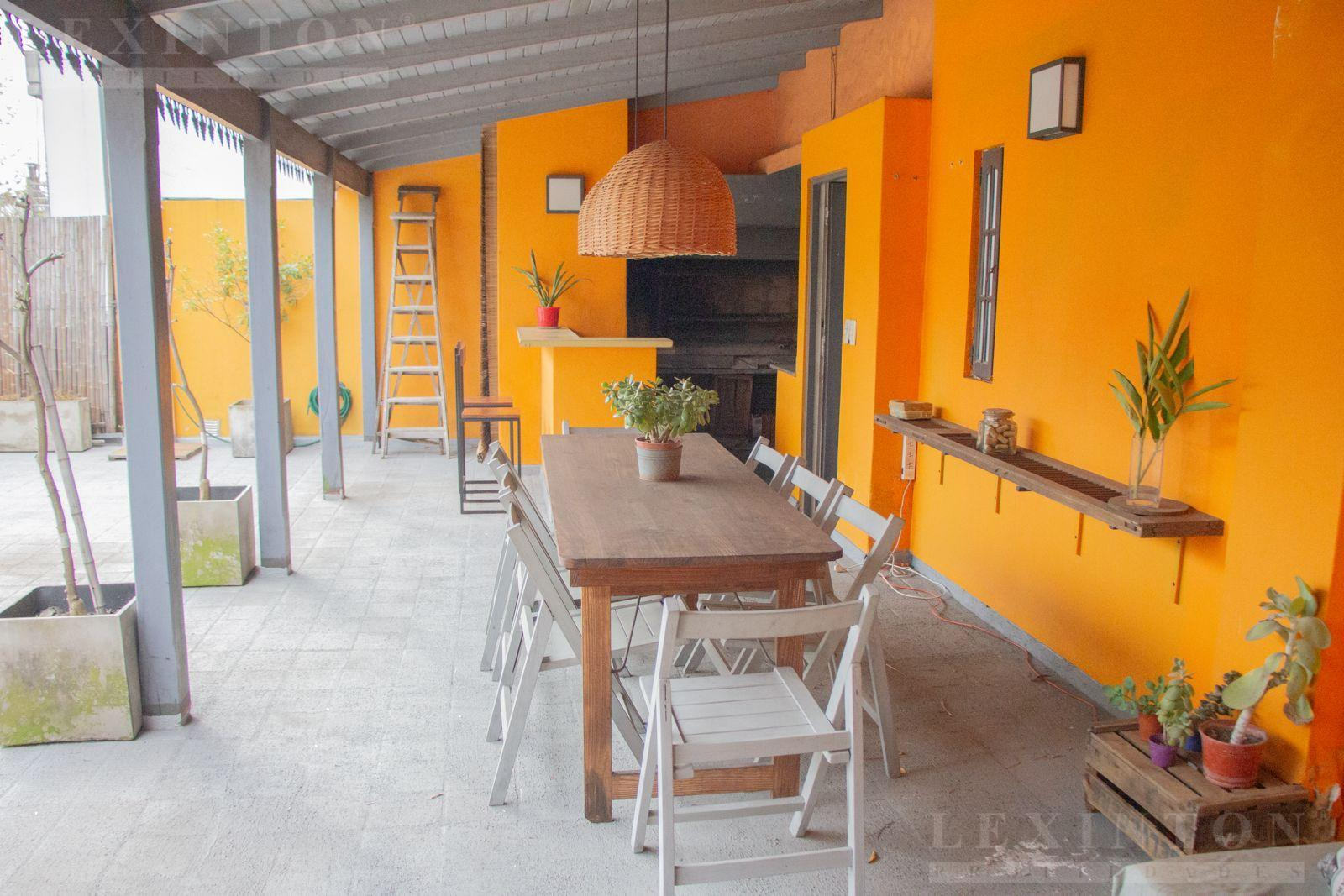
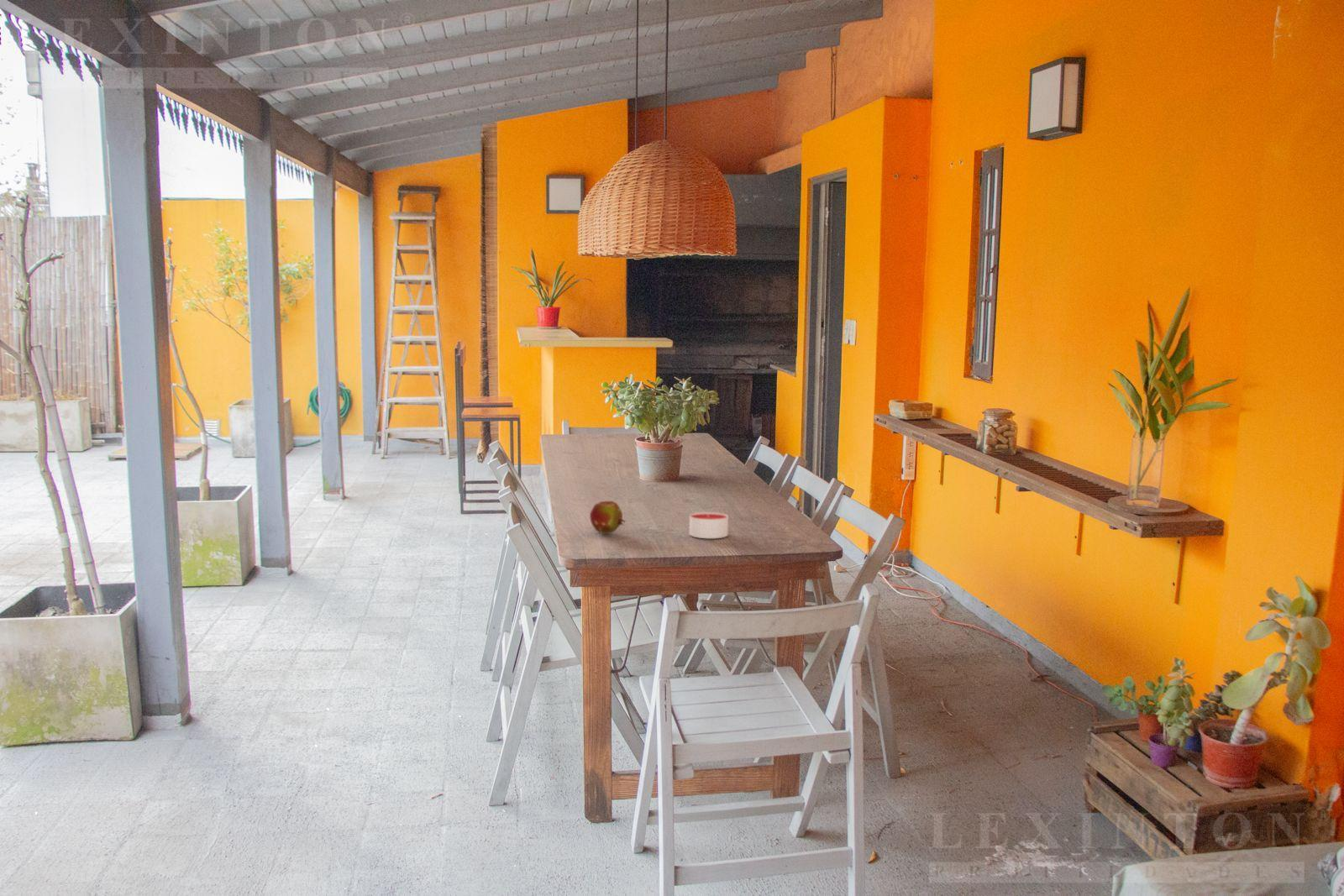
+ fruit (608, 517)
+ candle (708, 524)
